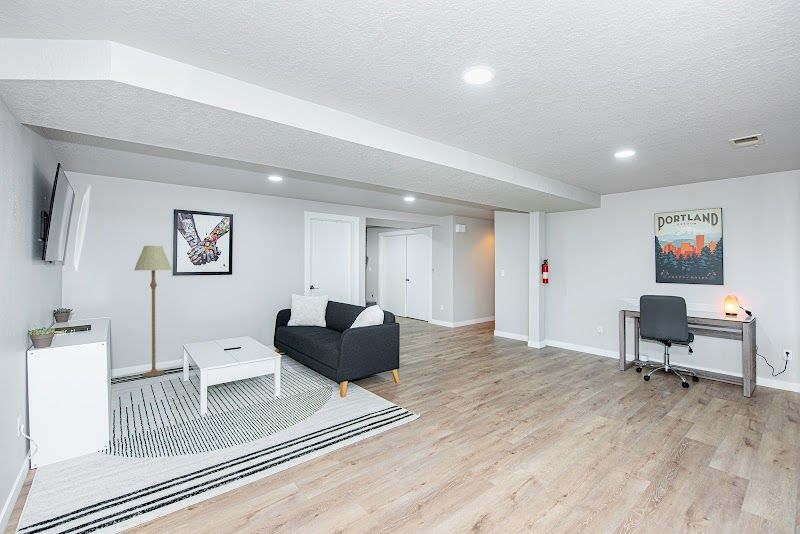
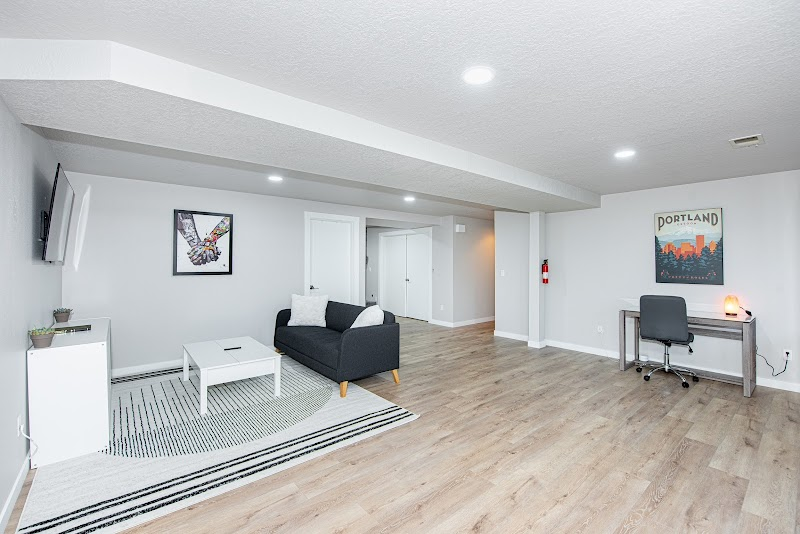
- floor lamp (153, 309)
